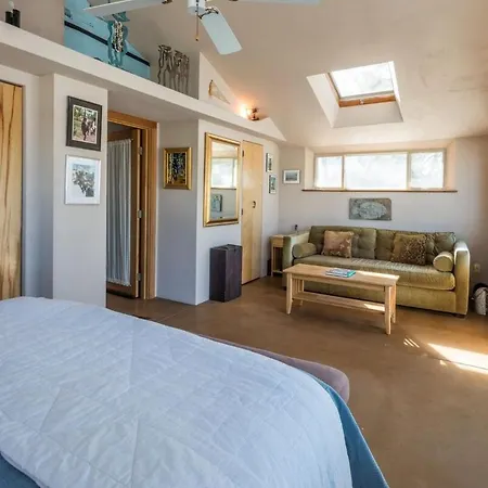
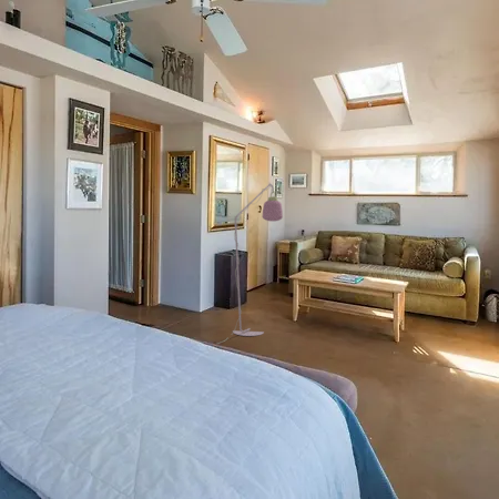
+ floor lamp (237, 256)
